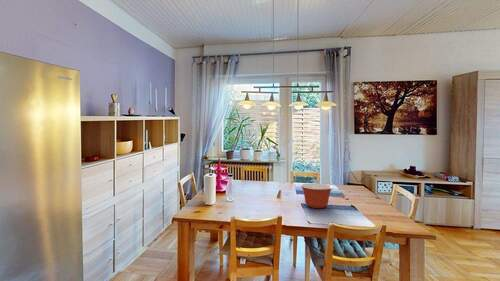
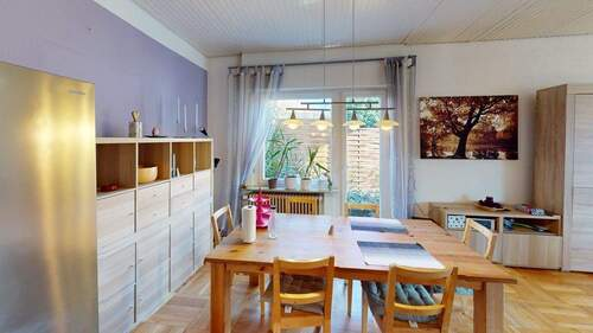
- mixing bowl (316, 196)
